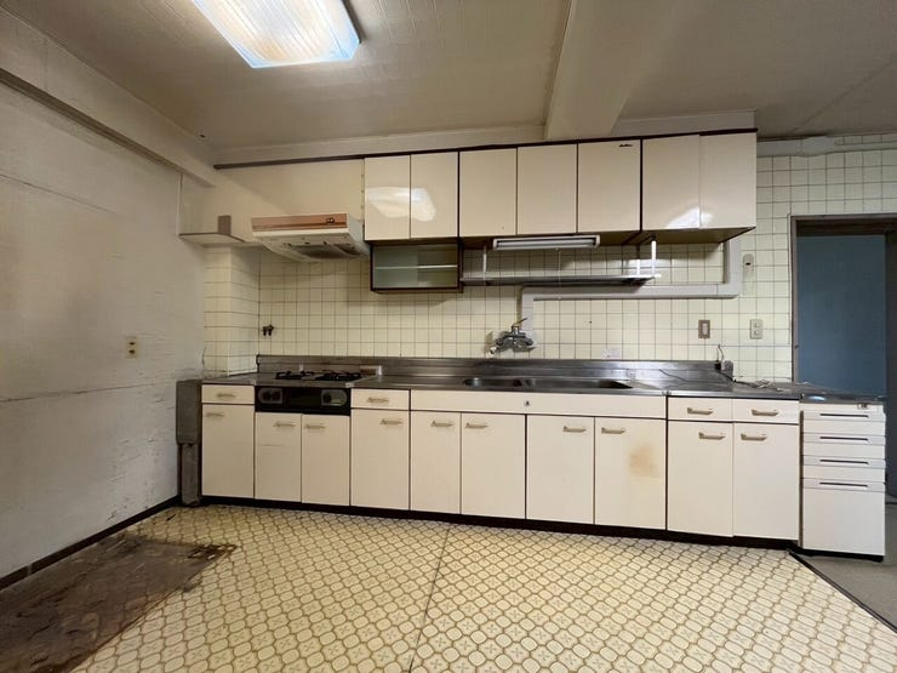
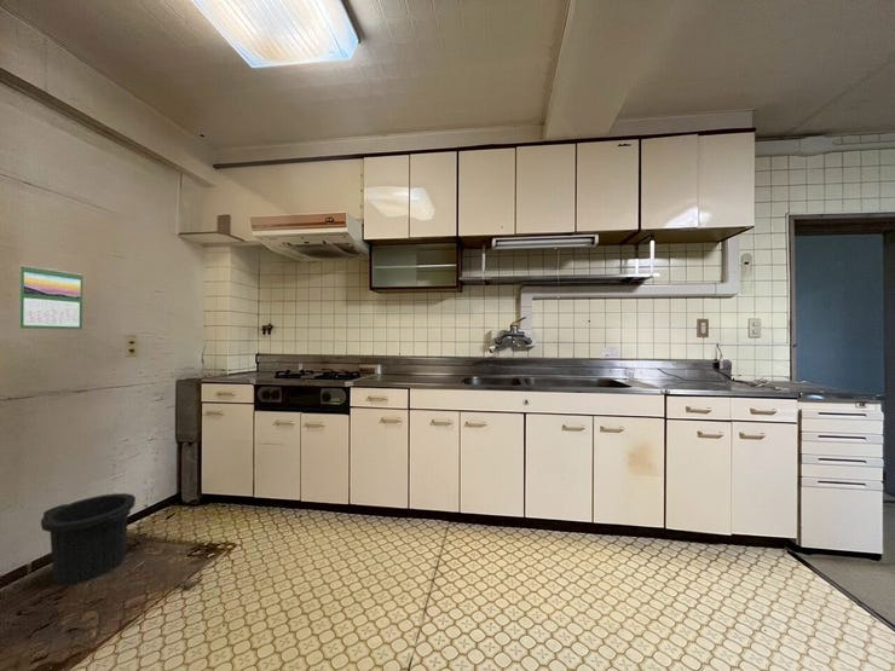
+ trash can (91, 537)
+ calendar (53, 299)
